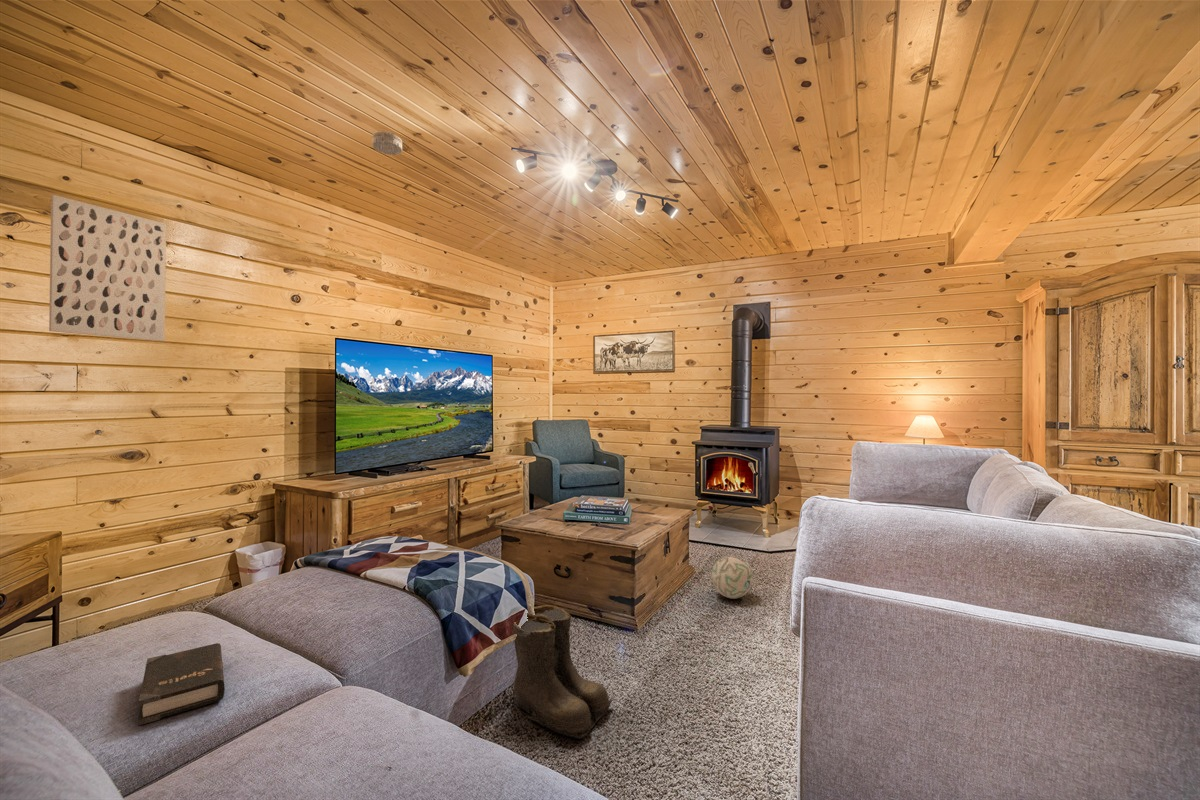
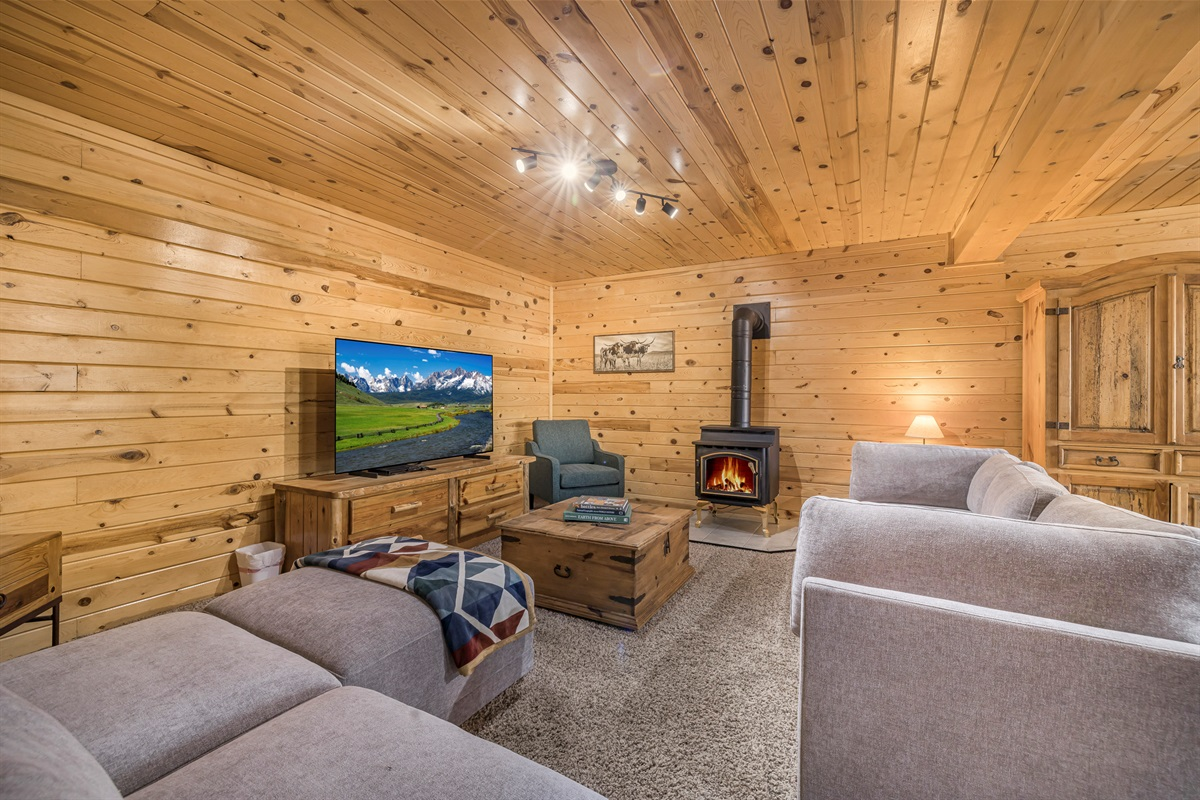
- boots (559, 664)
- hardback book (184, 678)
- smoke detector (387, 142)
- ball (731, 577)
- wall art (111, 273)
